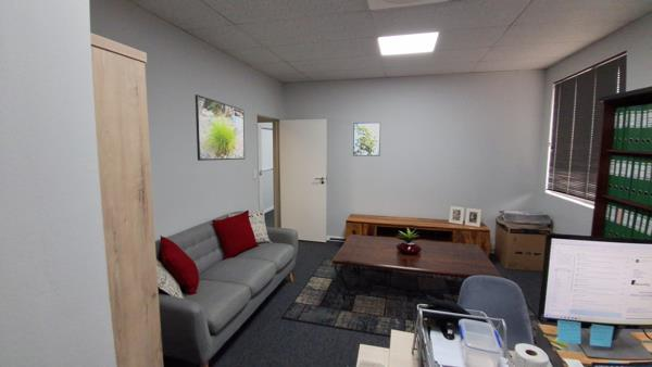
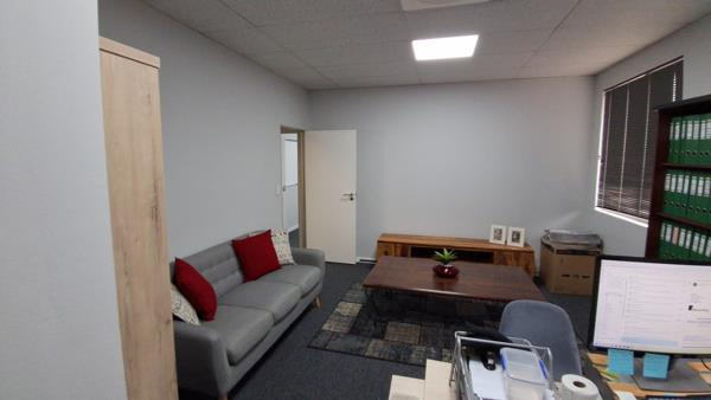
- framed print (366, 139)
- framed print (223, 131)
